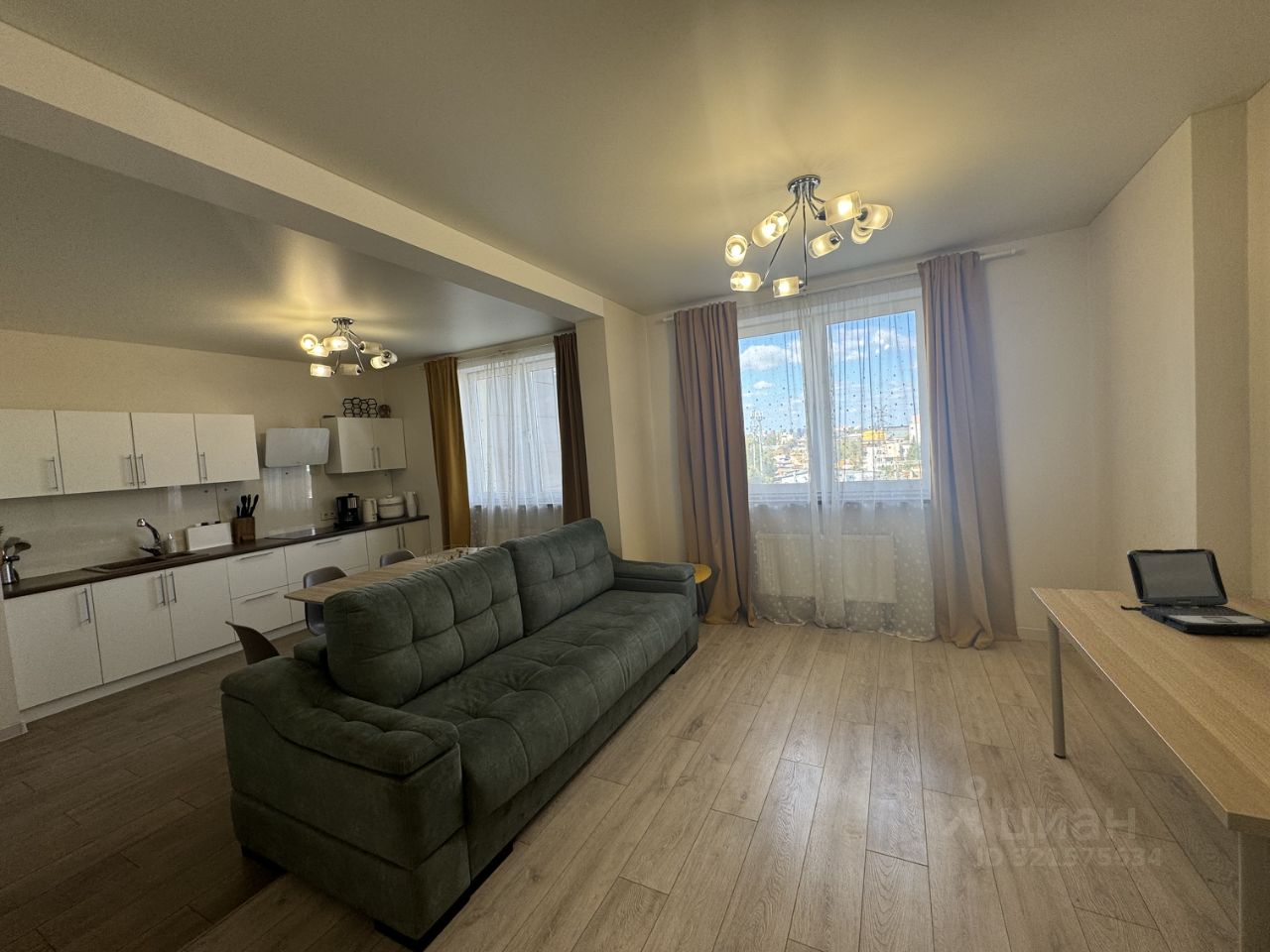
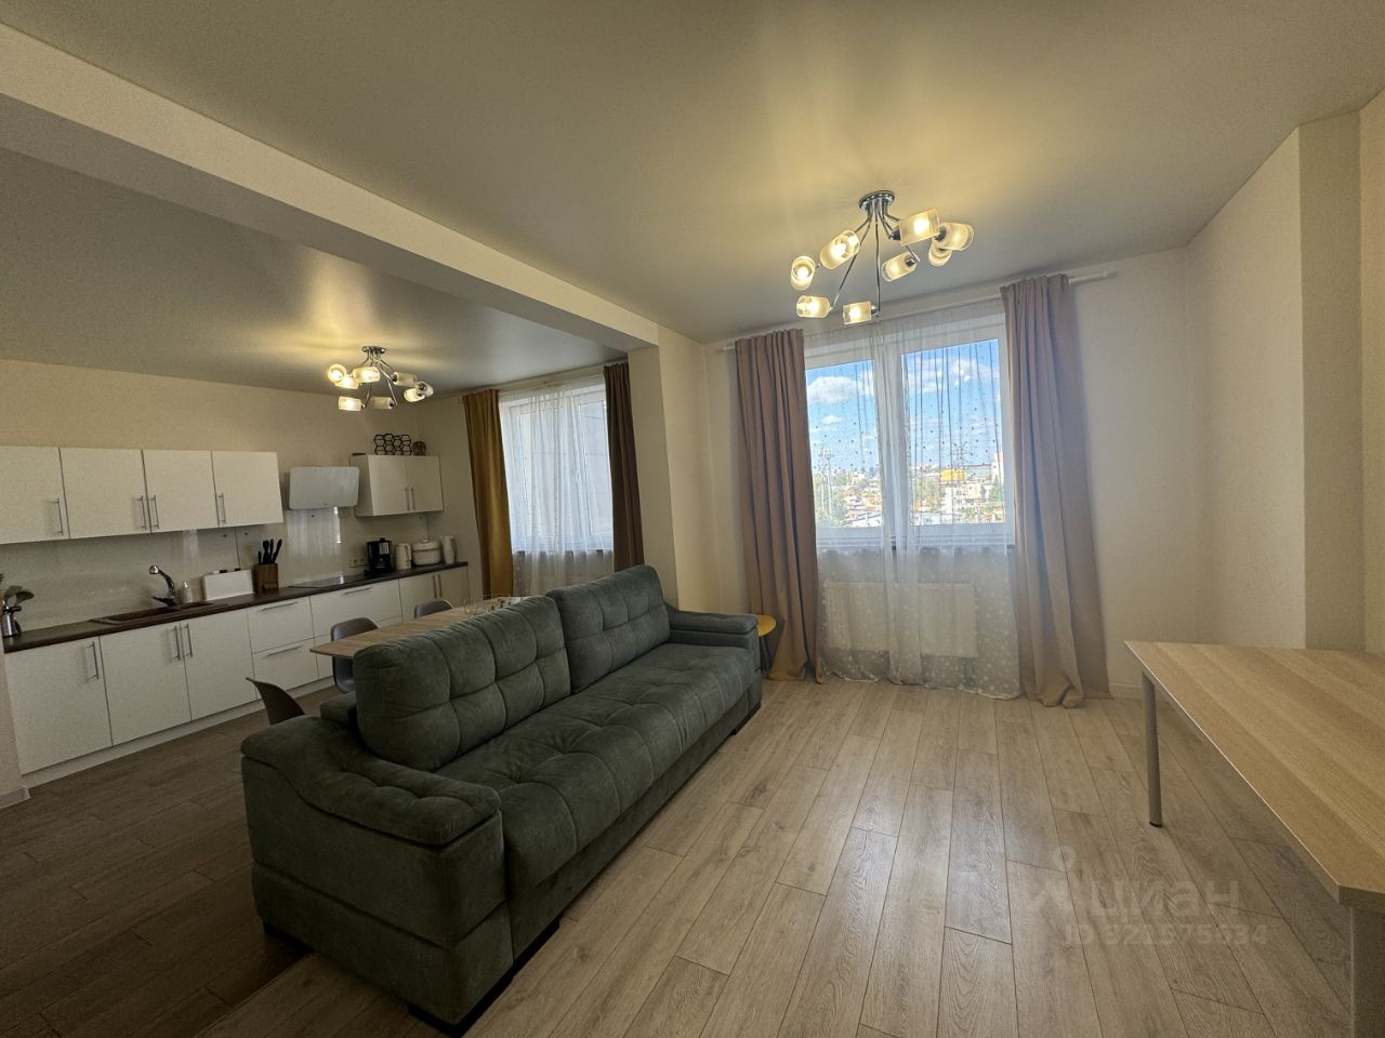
- laptop (1194, 588)
